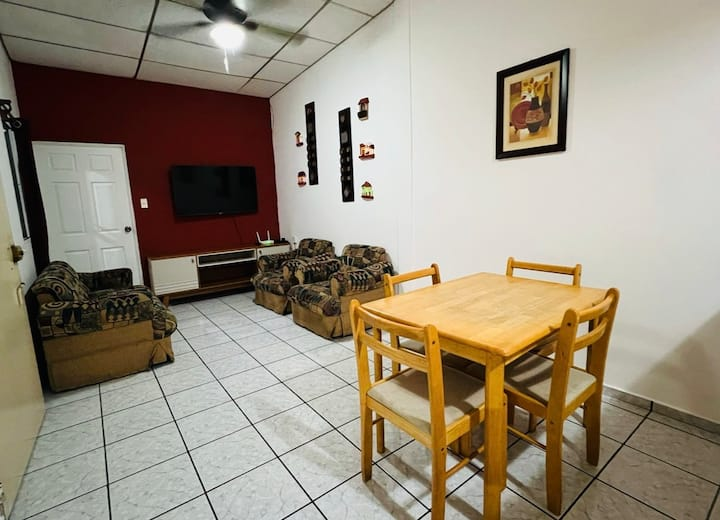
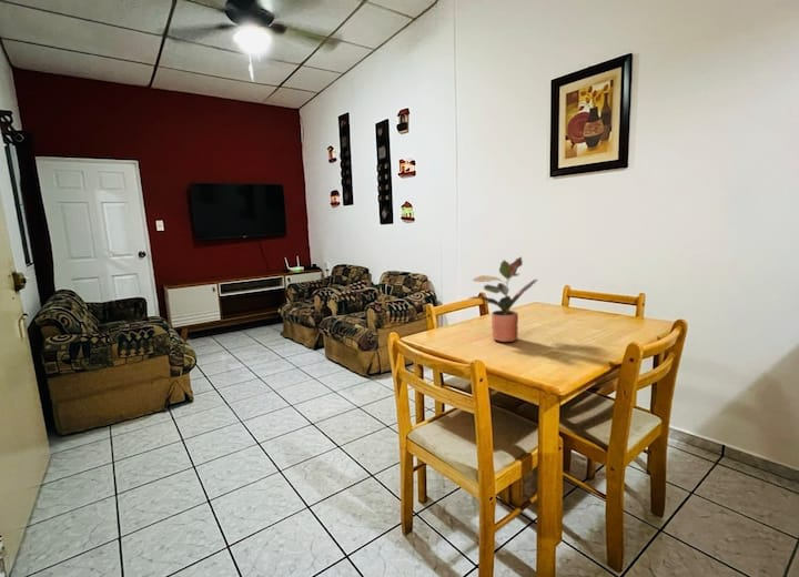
+ potted plant (504, 297)
